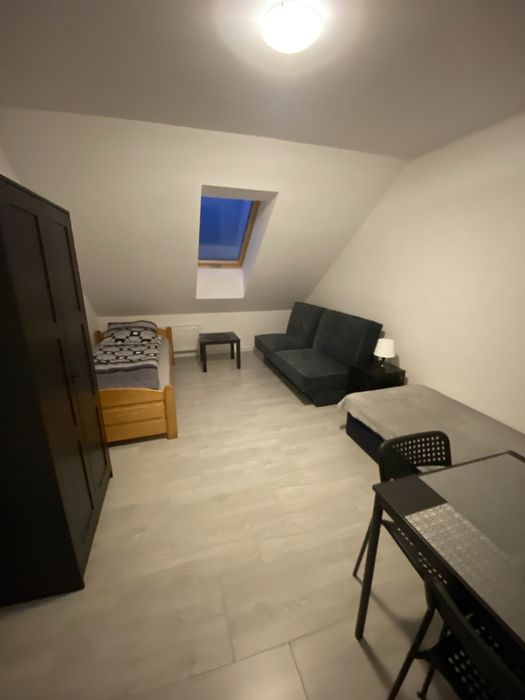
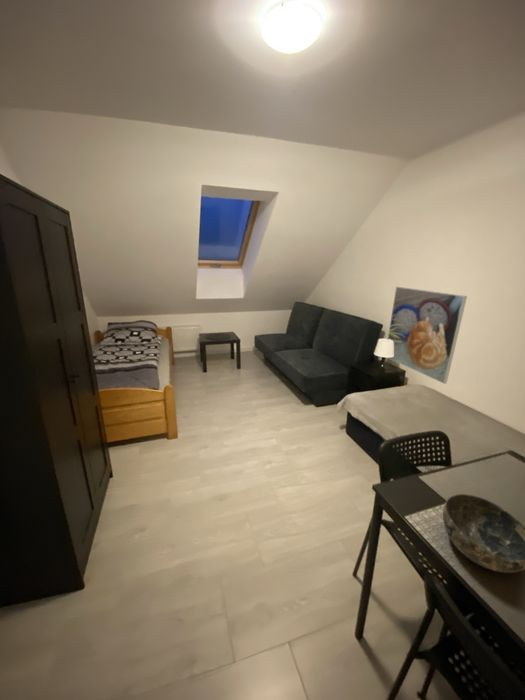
+ bowl (484, 535)
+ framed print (419, 331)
